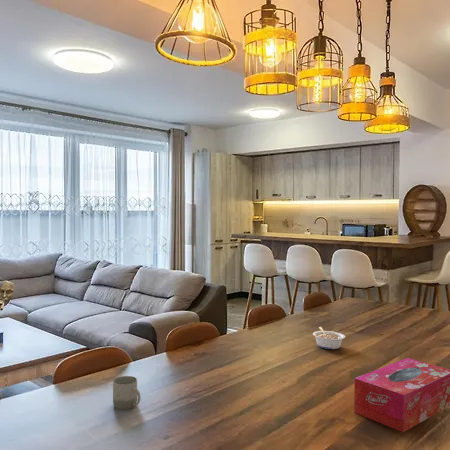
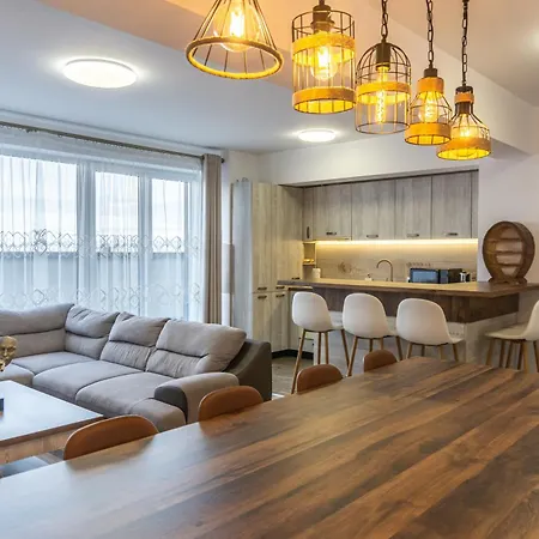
- tissue box (405, 391)
- legume (327, 339)
- cup (128, 393)
